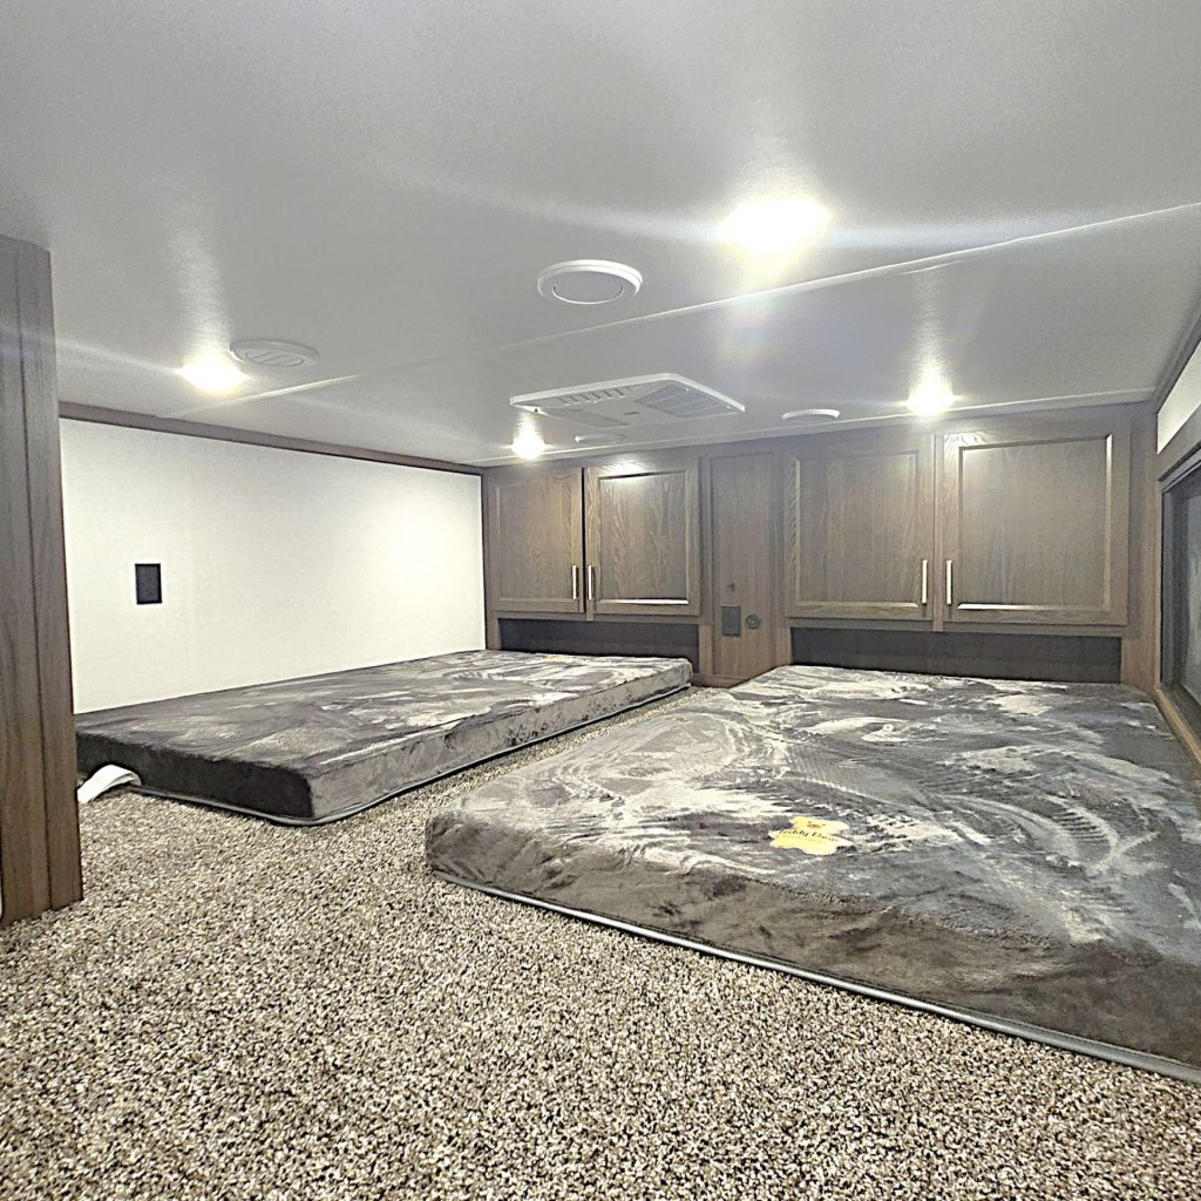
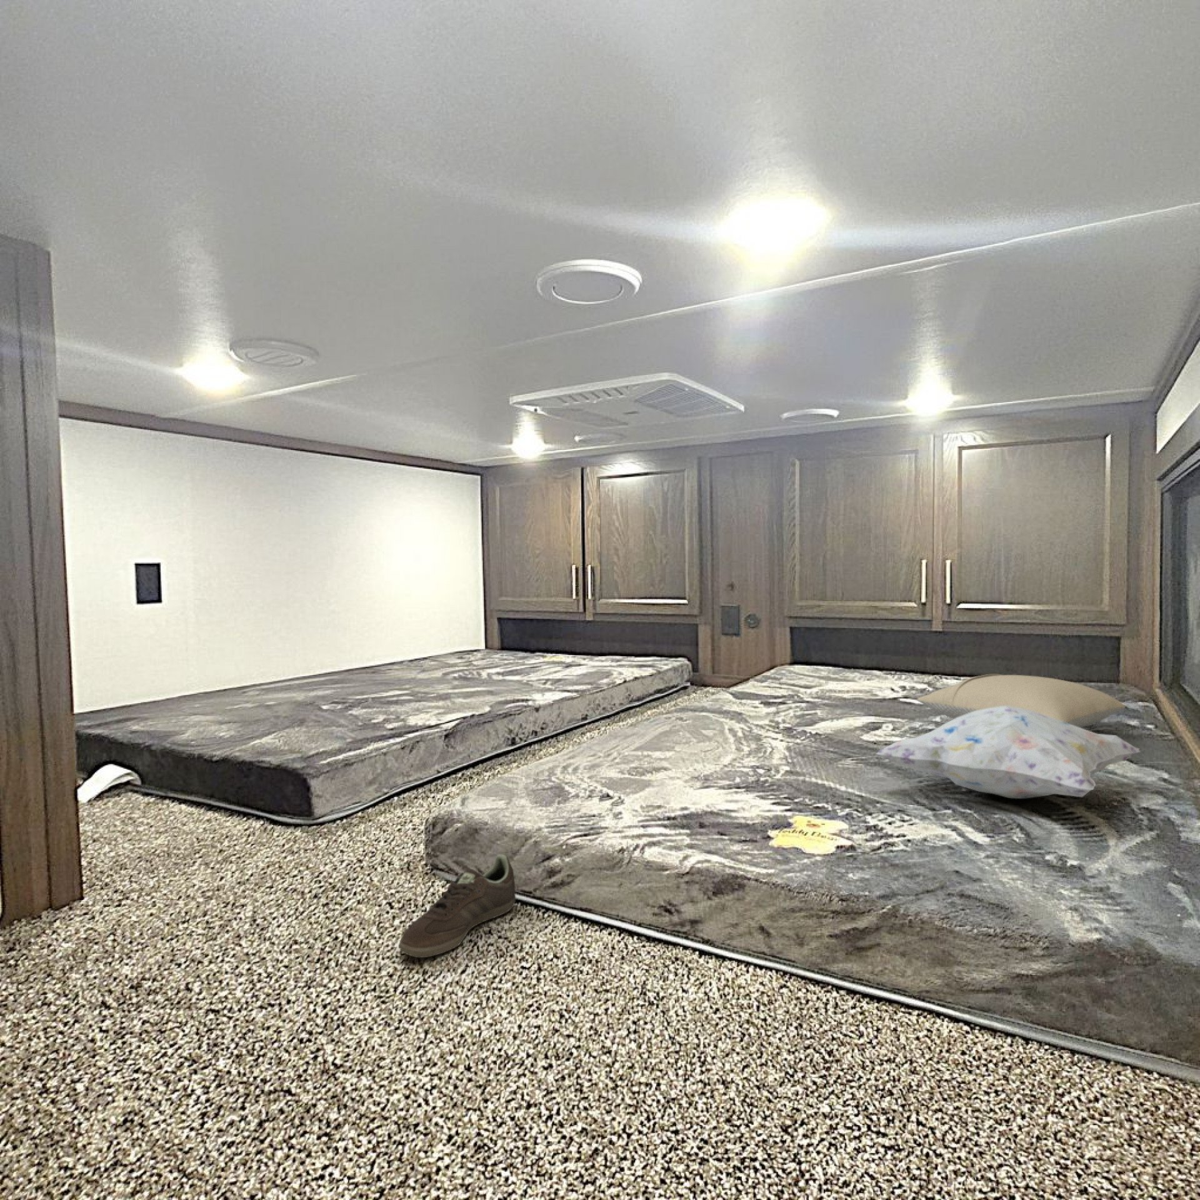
+ decorative pillow (1010, 752)
+ sneaker (457, 901)
+ pillow (1019, 703)
